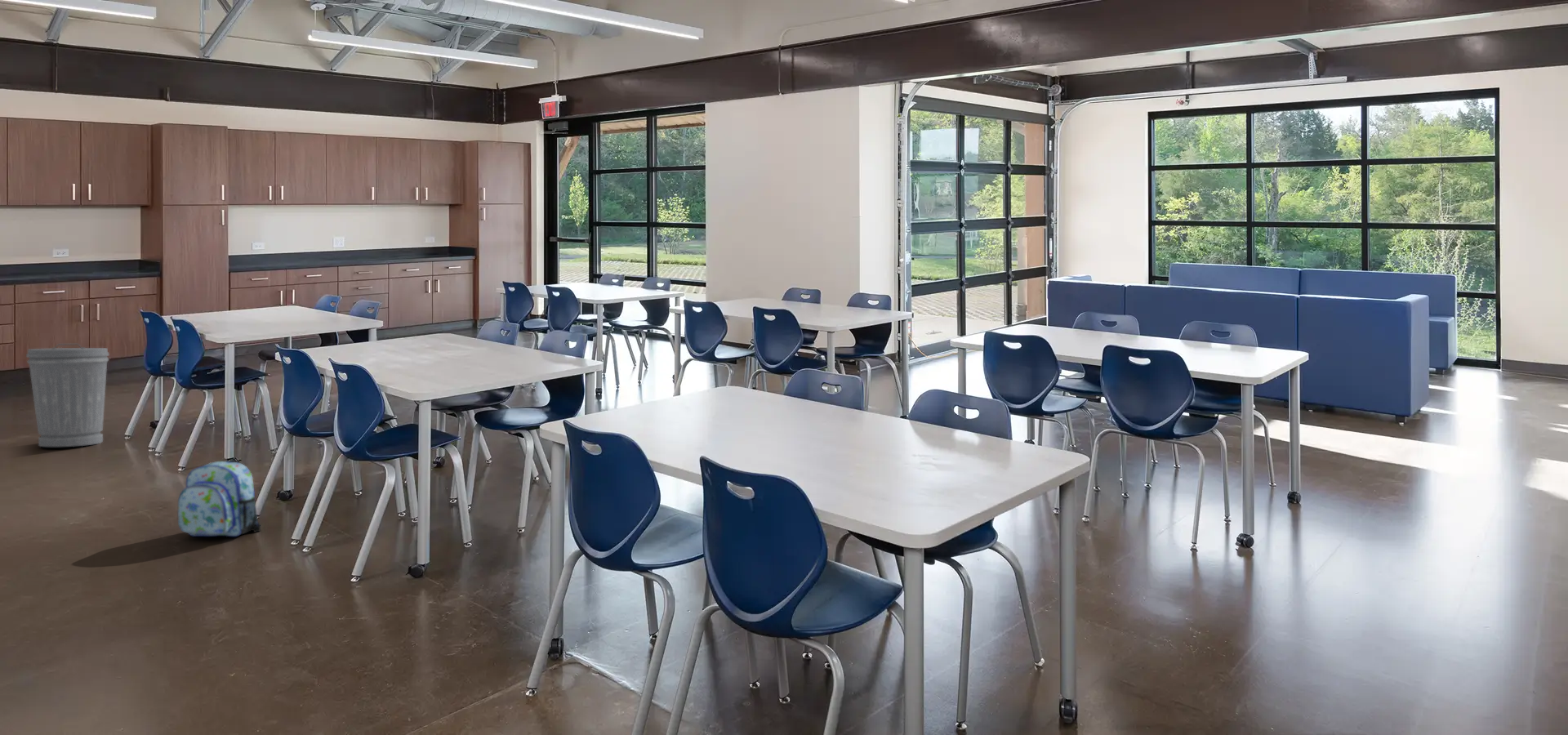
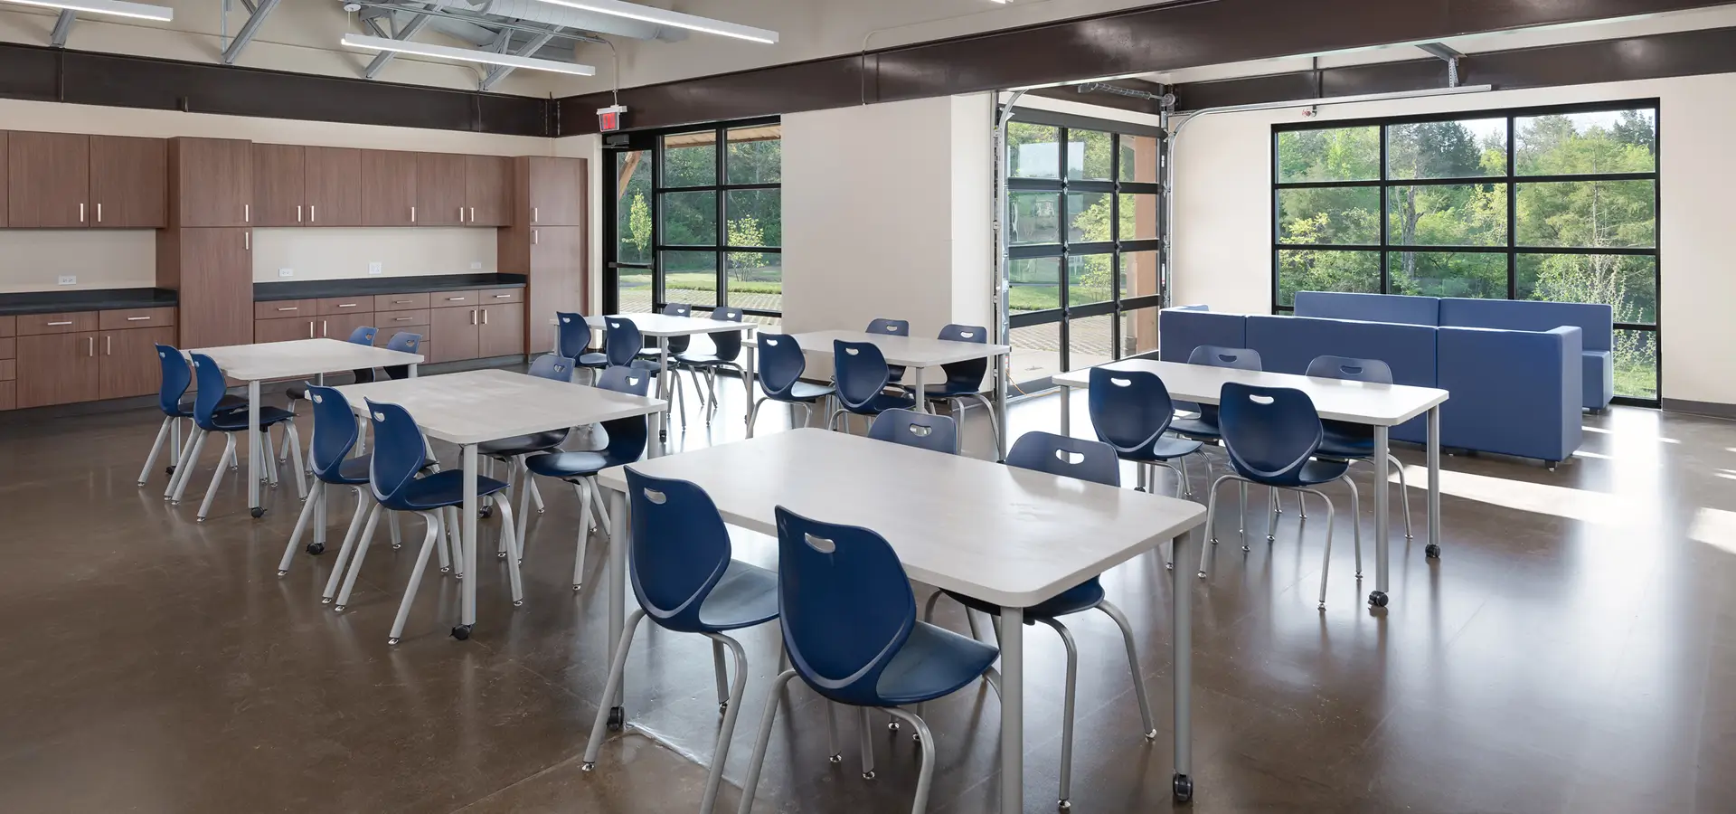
- backpack (217, 499)
- trash can (69, 394)
